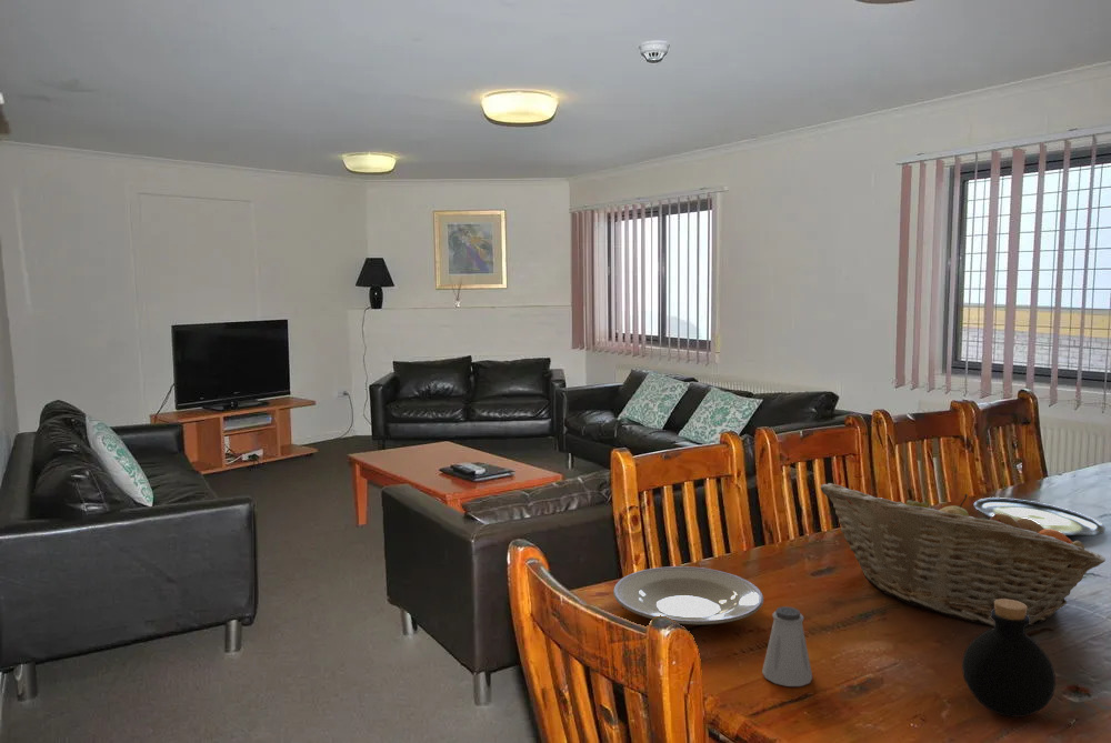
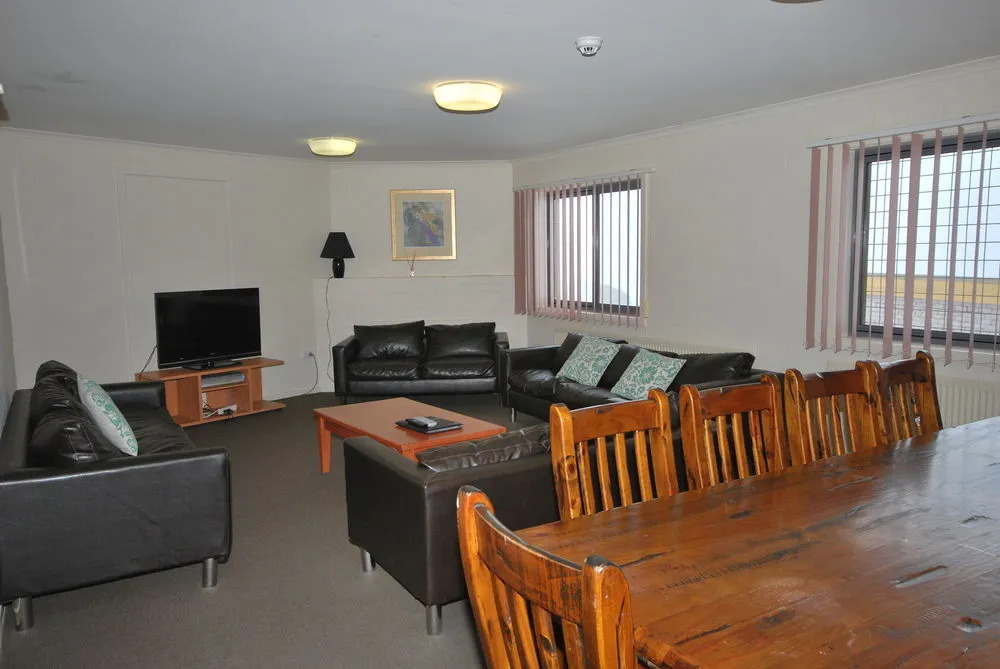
- plate (1037, 516)
- bottle (1008, 656)
- plate (687, 600)
- saltshaker (787, 643)
- fruit basket (948, 539)
